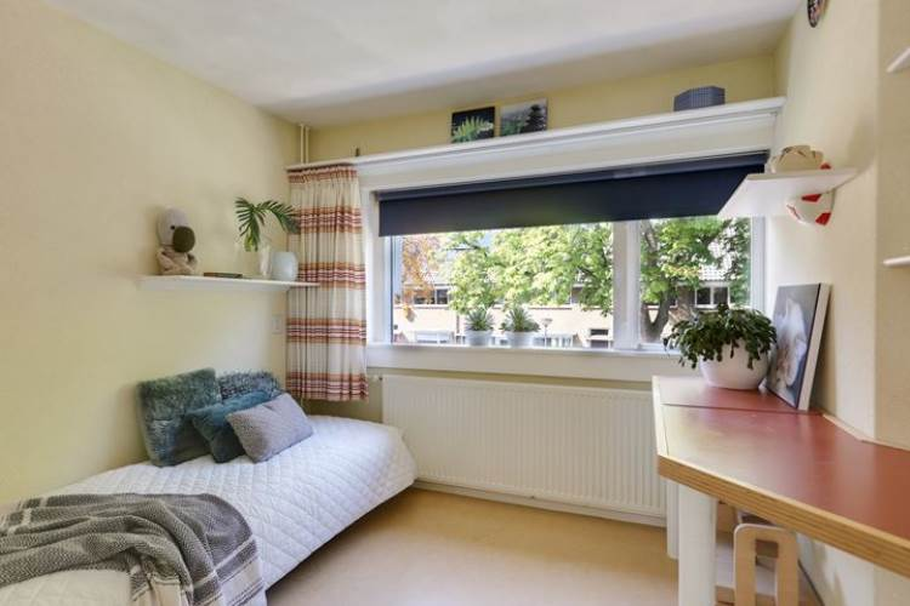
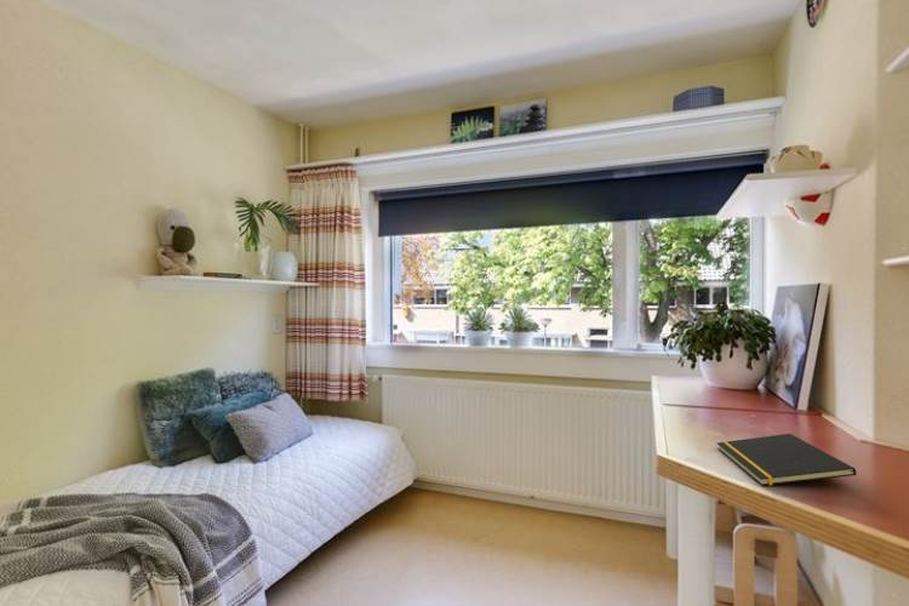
+ notepad (777, 457)
